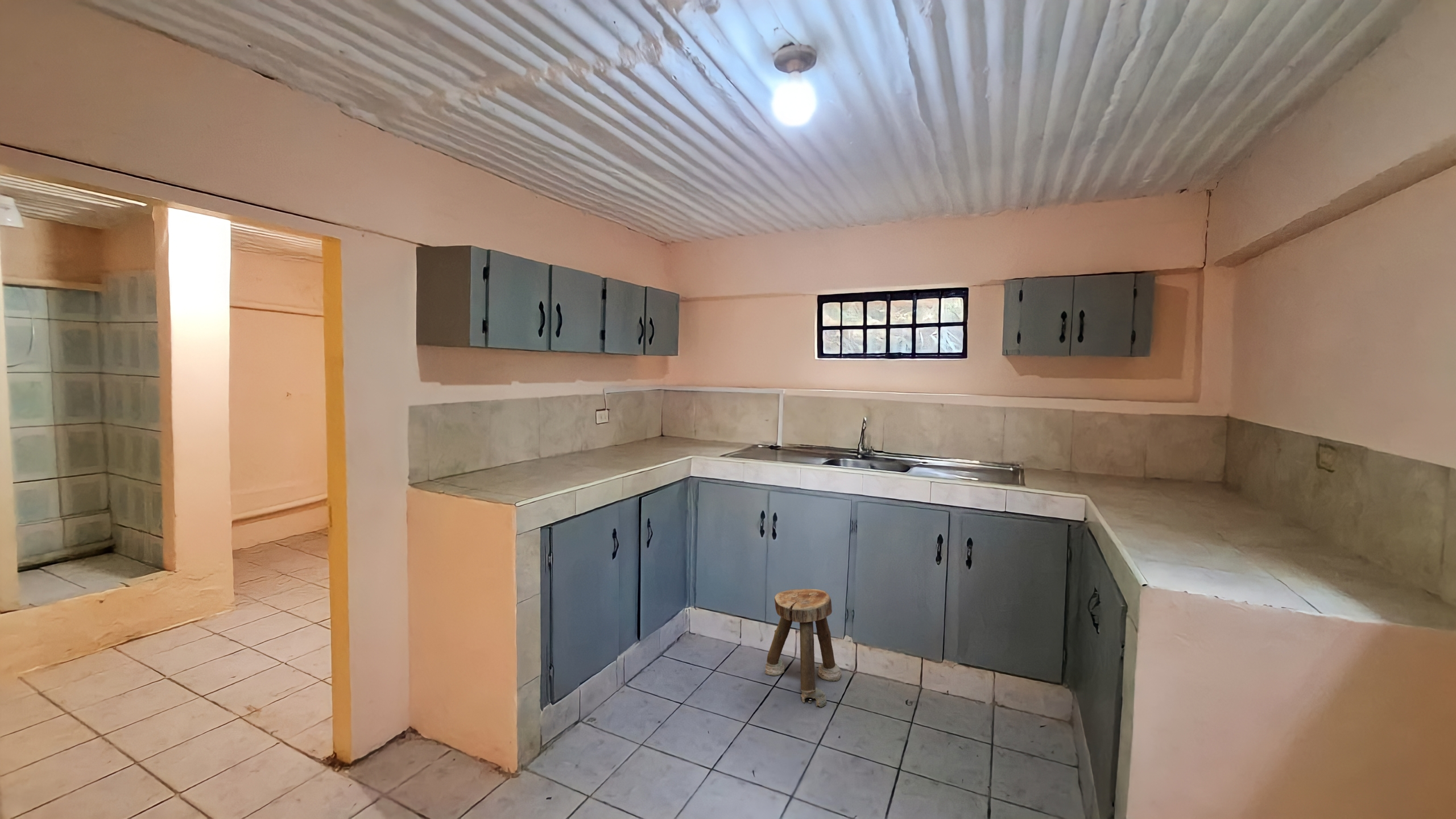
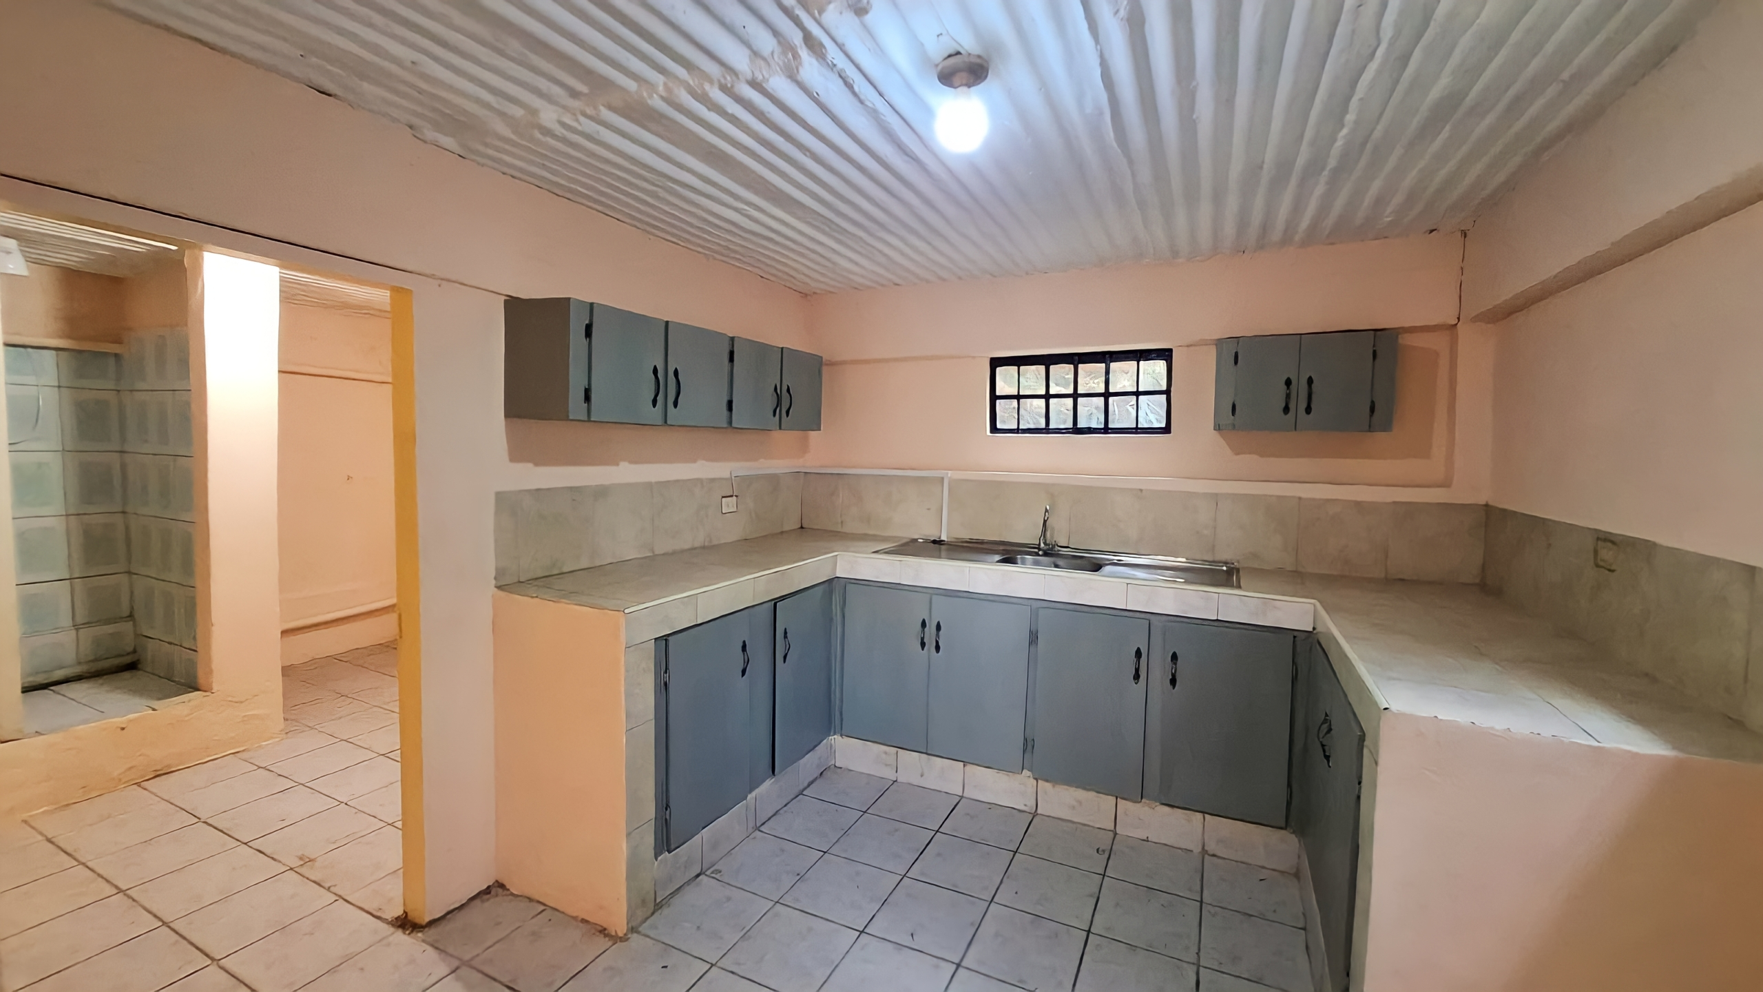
- stool (800, 638)
